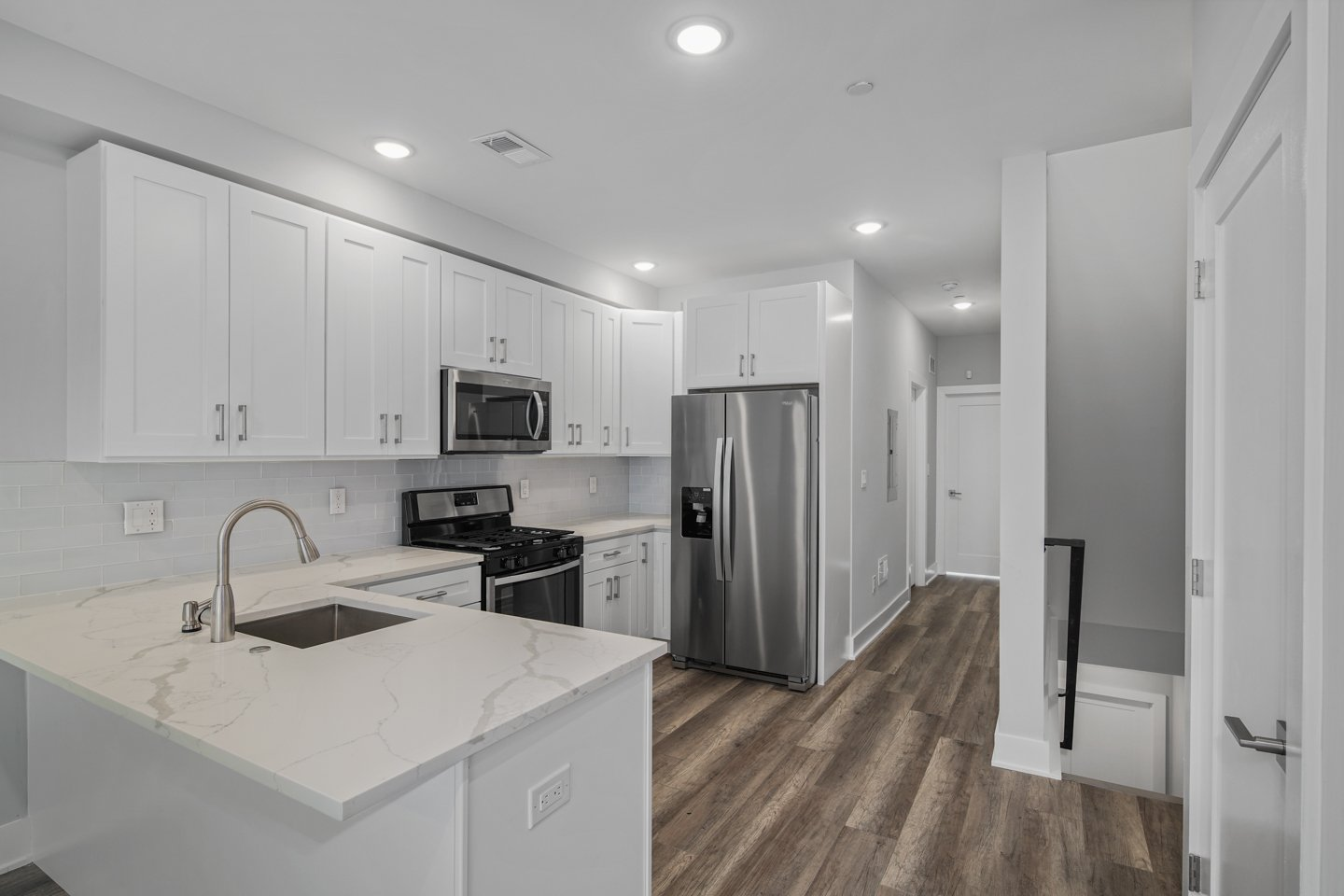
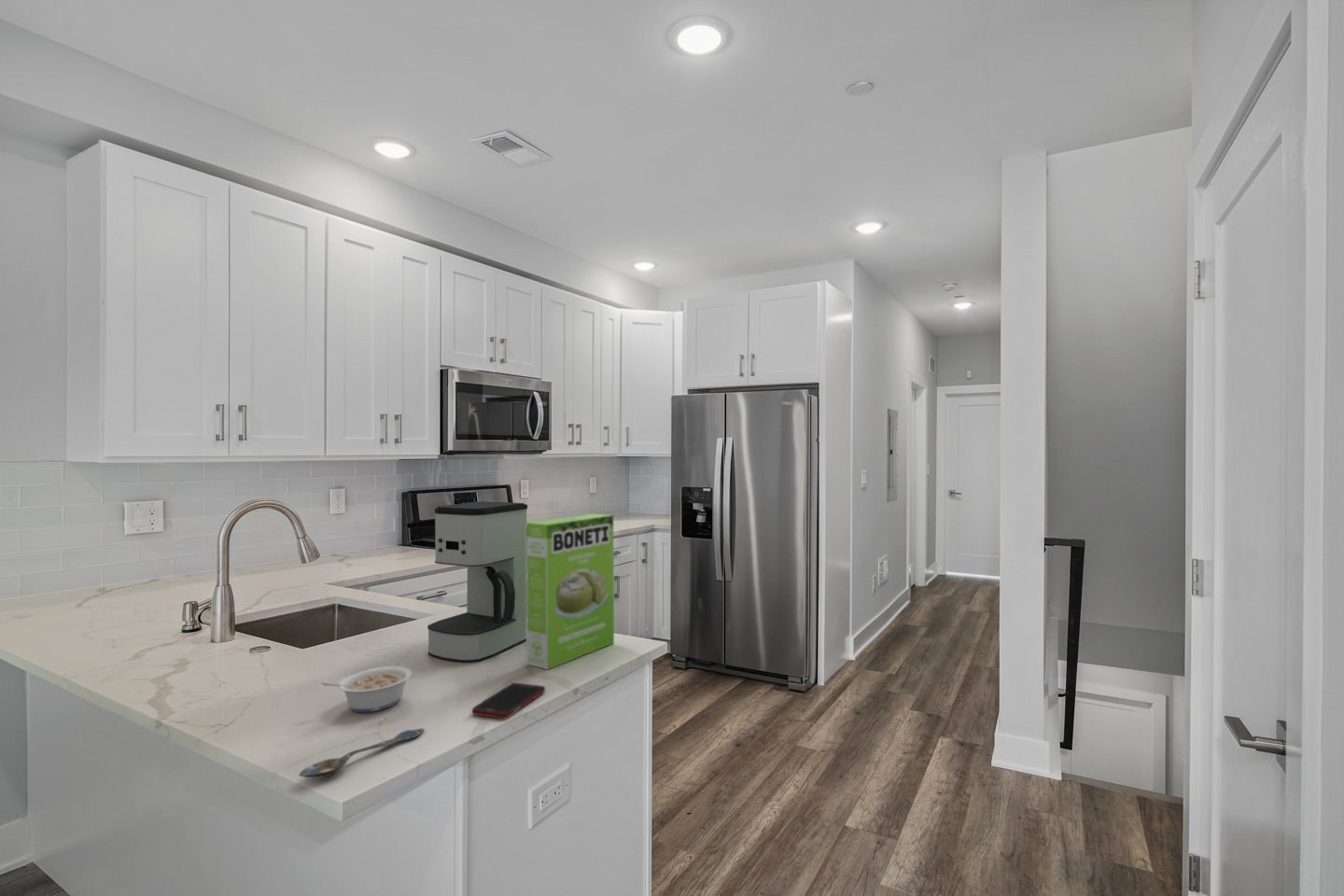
+ cake mix box (572, 585)
+ cell phone (510, 699)
+ legume (373, 689)
+ spoon (367, 749)
+ coffee maker (481, 577)
